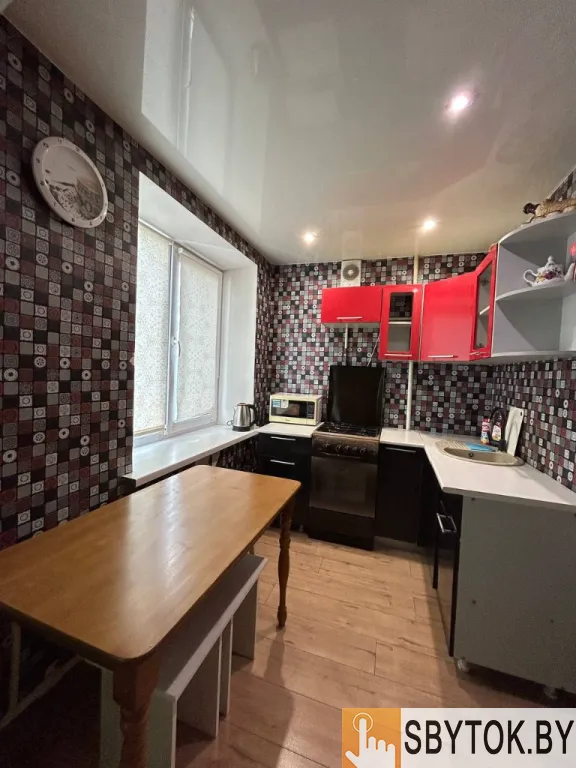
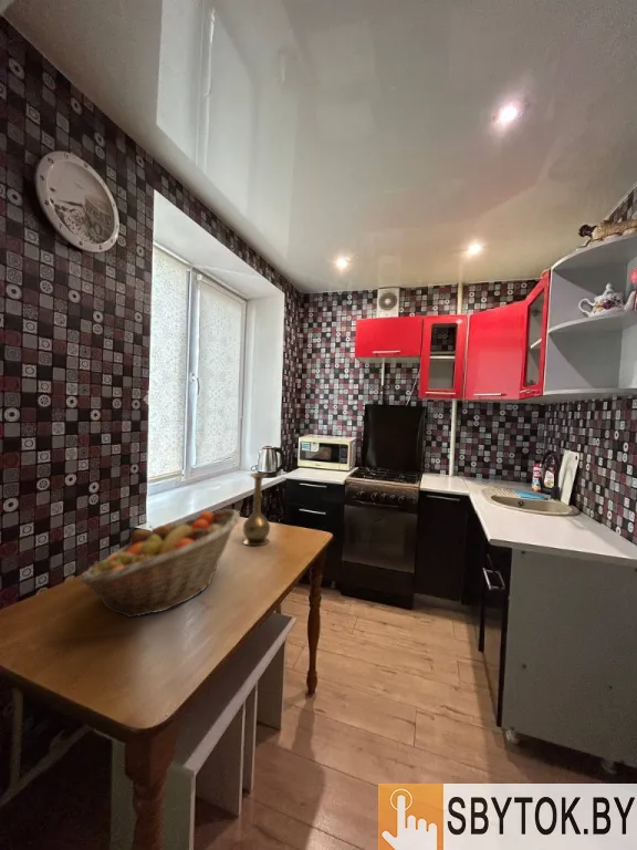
+ vase (257, 507)
+ fruit basket (170, 551)
